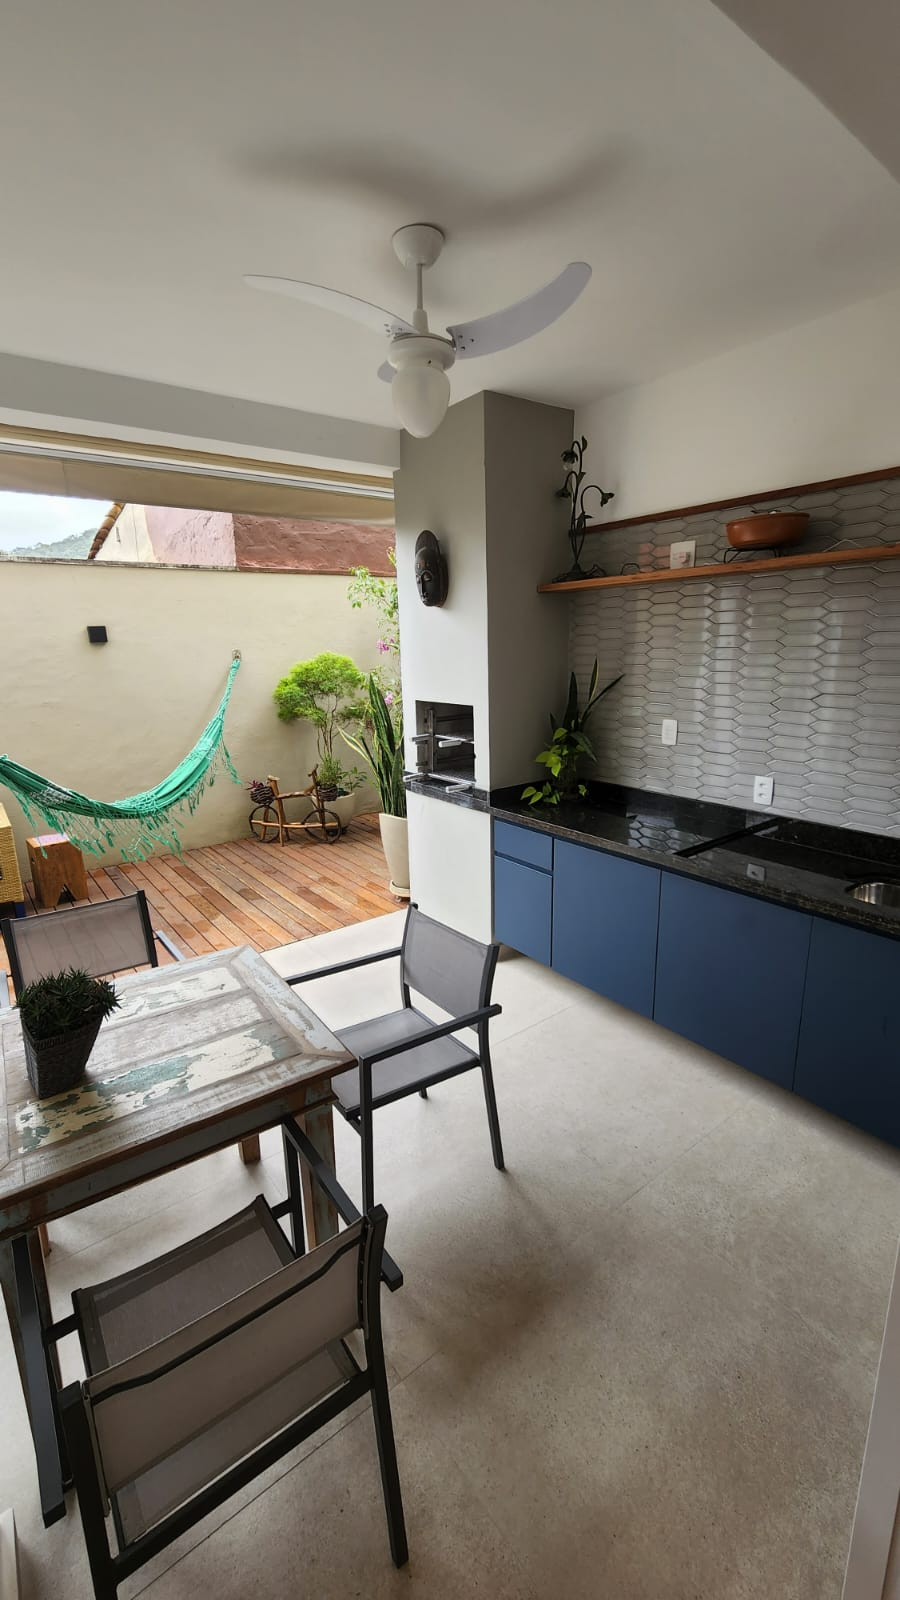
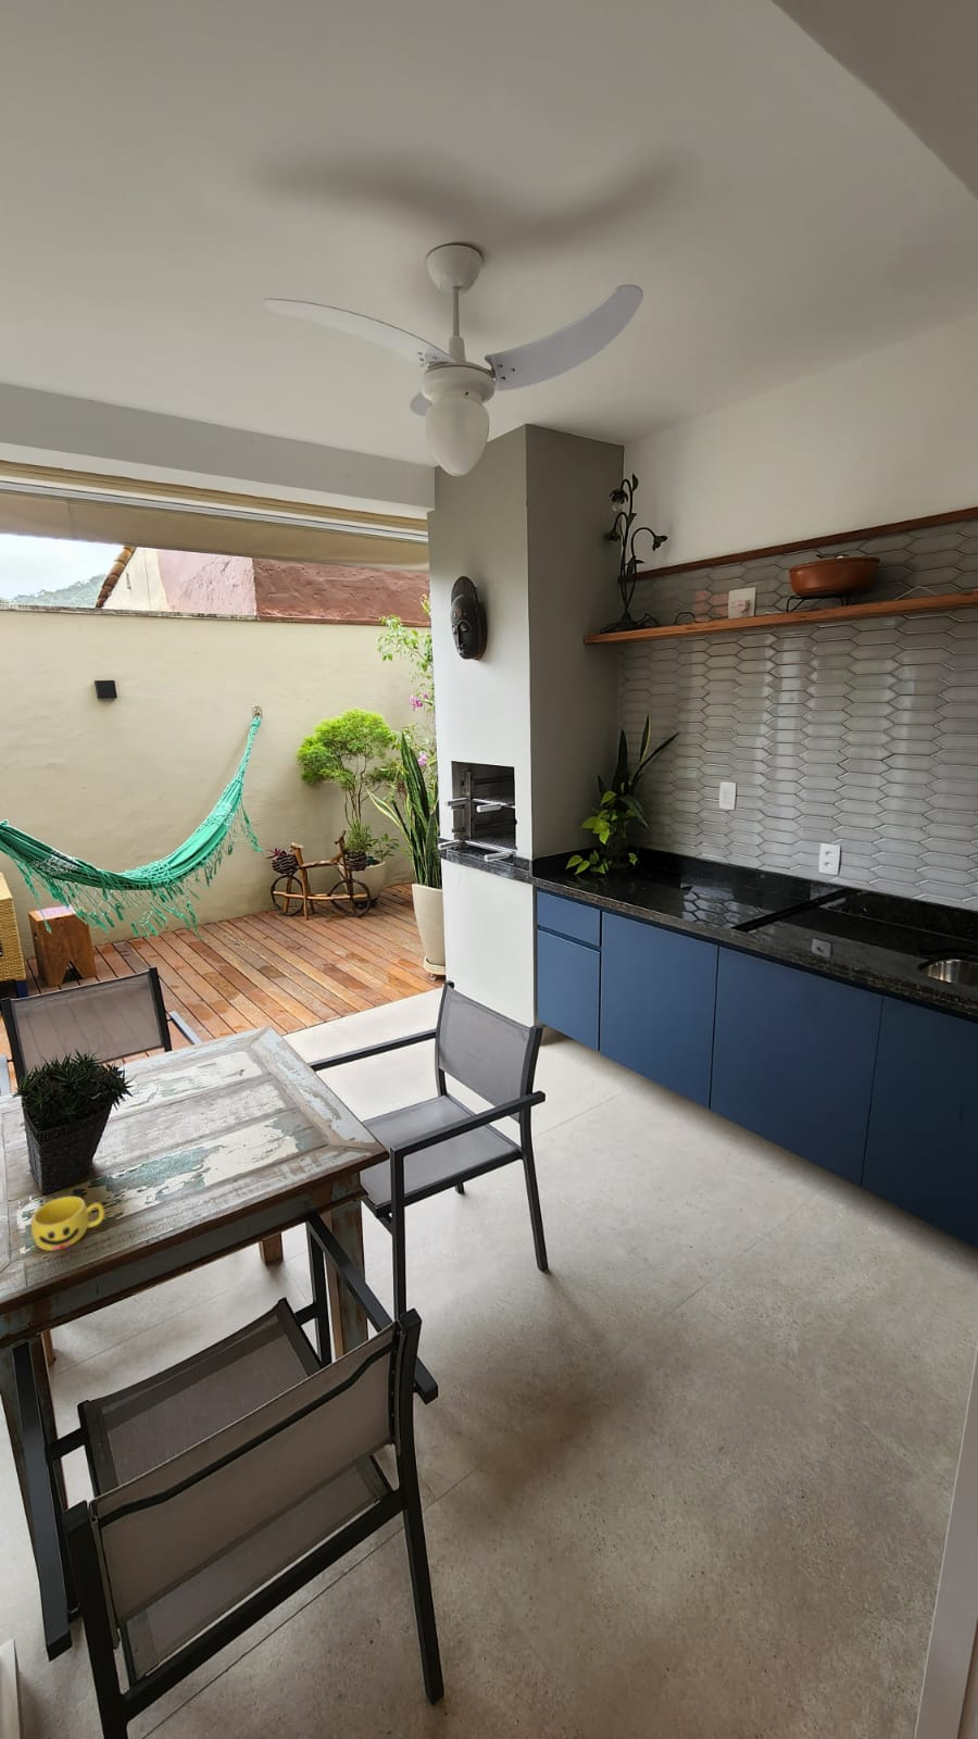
+ cup (68, 1222)
